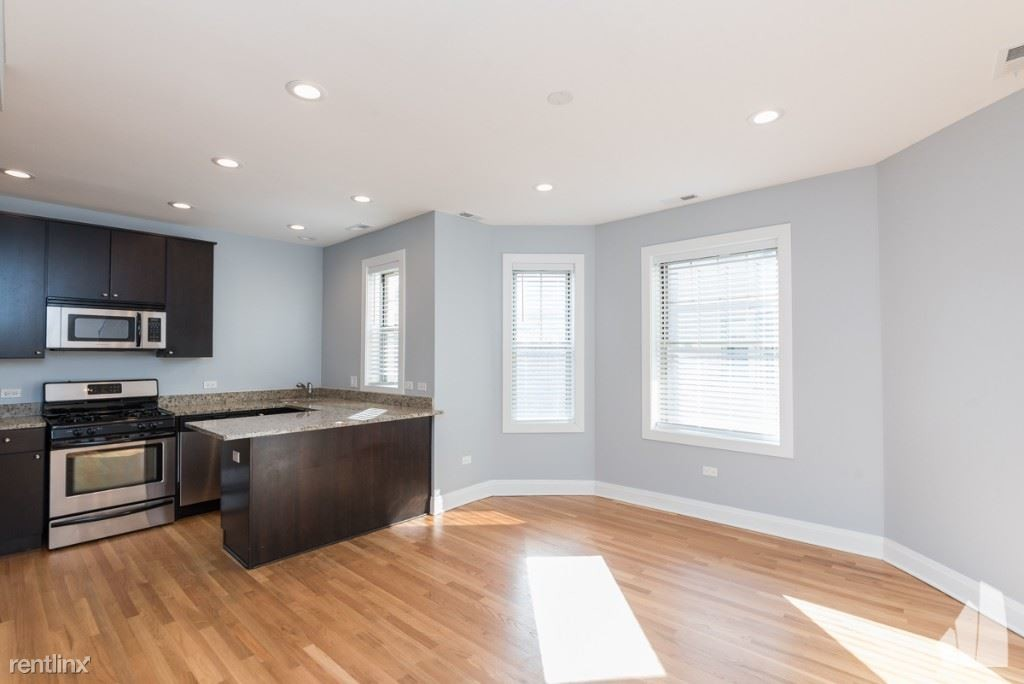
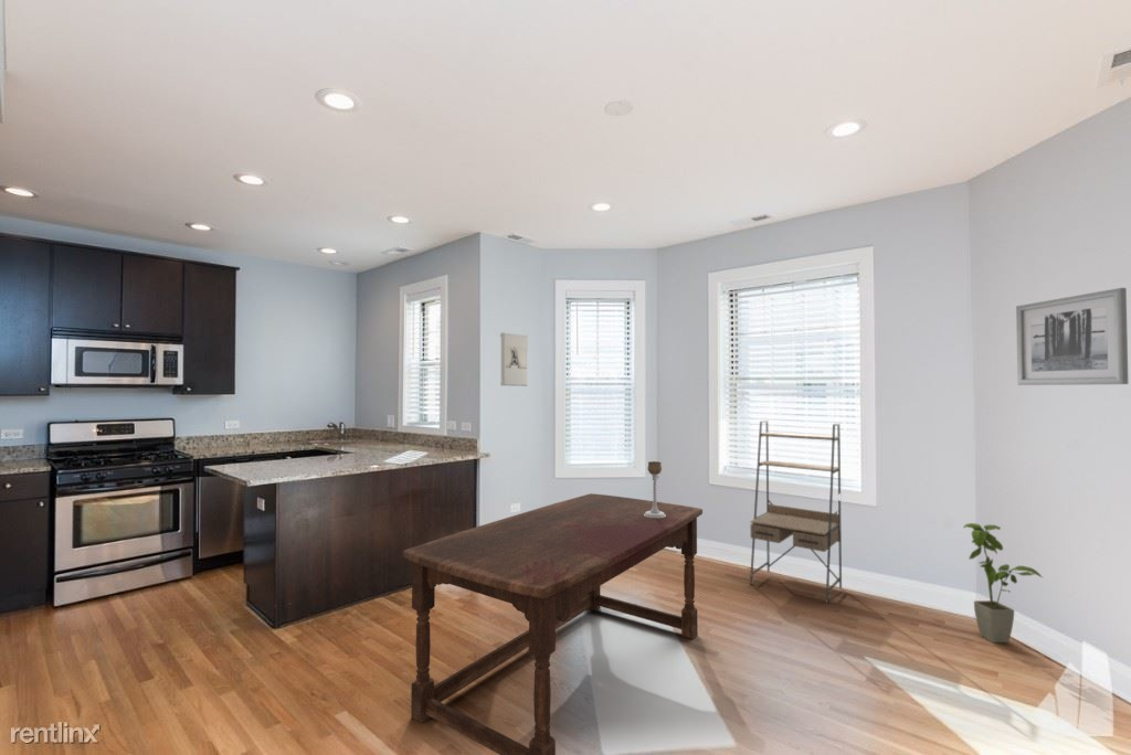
+ dining table (574, 597)
+ candle holder (654, 488)
+ wall art (1066, 341)
+ wall sculpture (514, 360)
+ shelving unit (793, 508)
+ house plant (993, 582)
